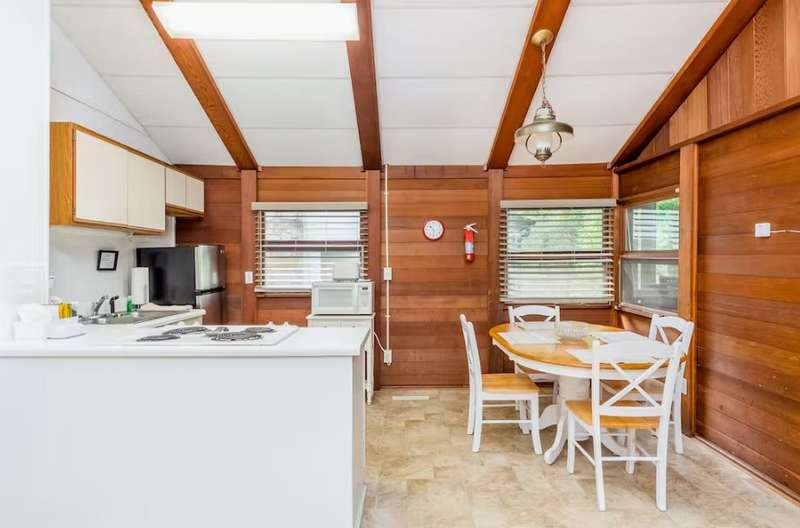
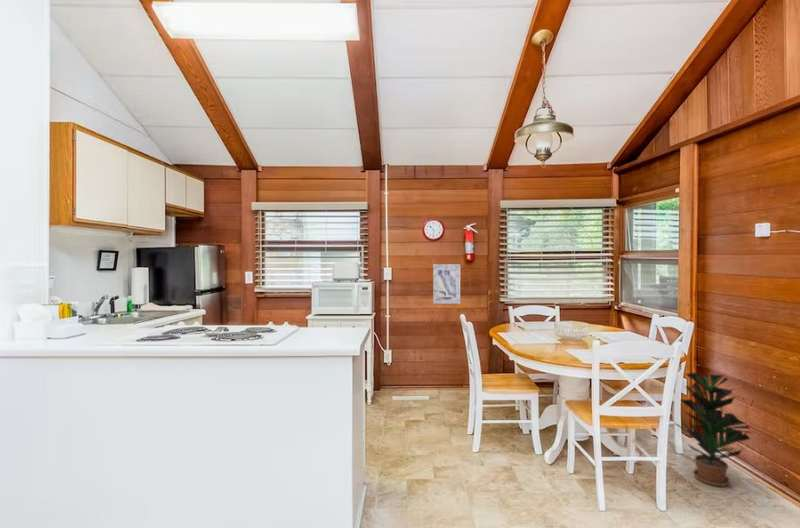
+ potted plant (716, 427)
+ wall art (446, 283)
